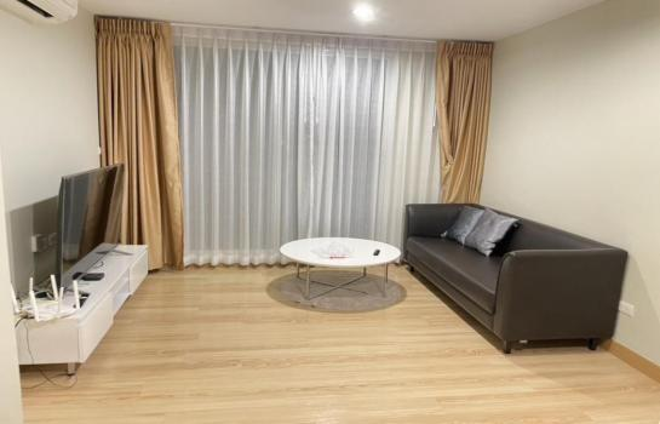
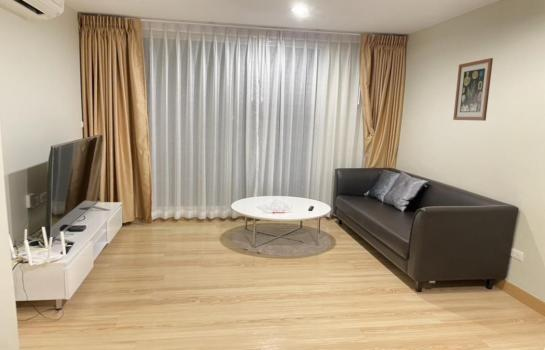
+ wall art (471, 91)
